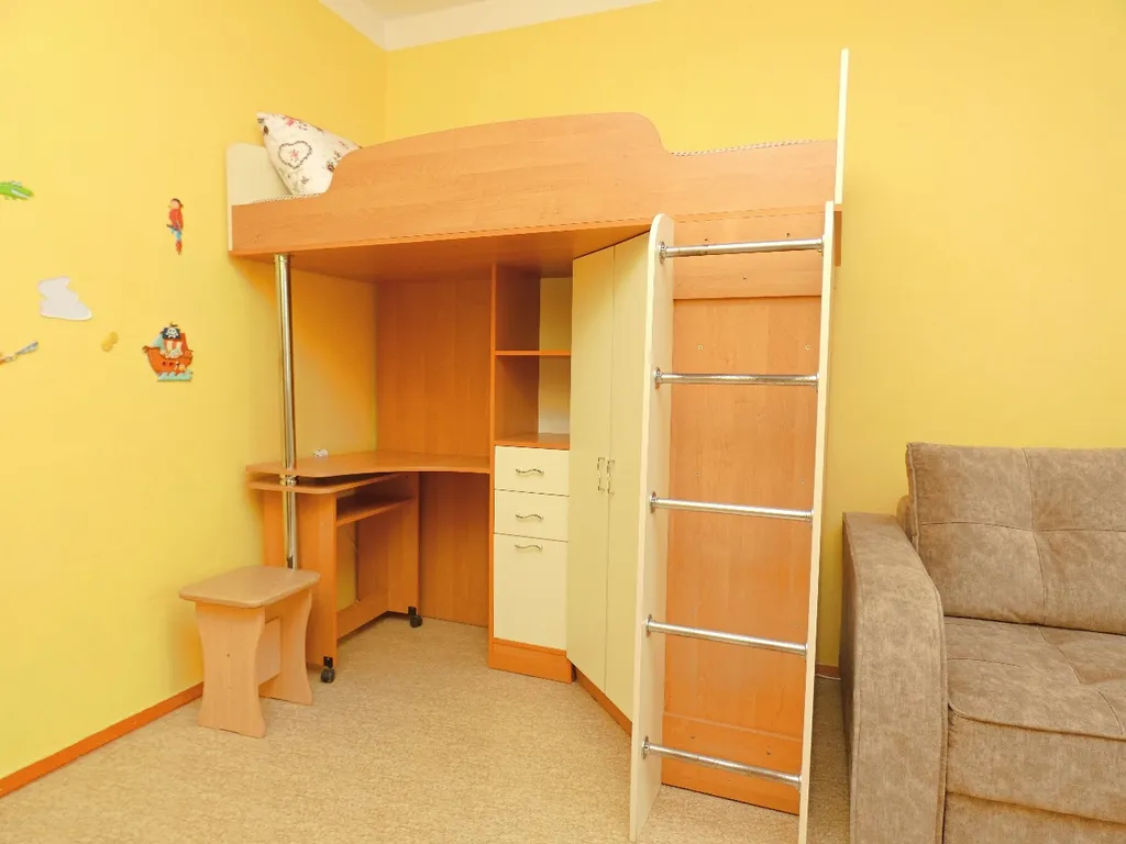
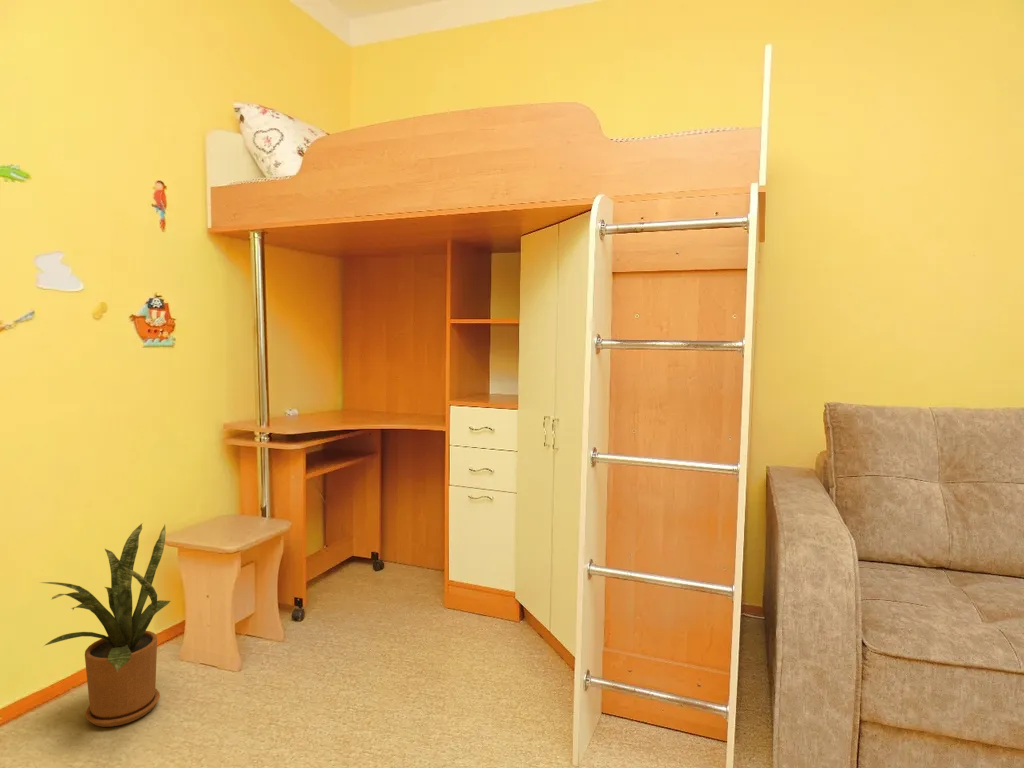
+ house plant (110, 625)
